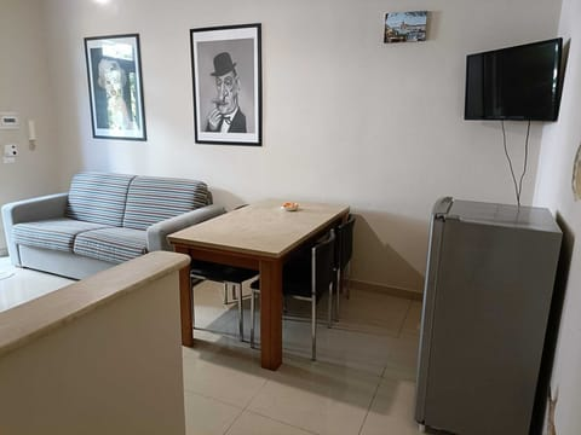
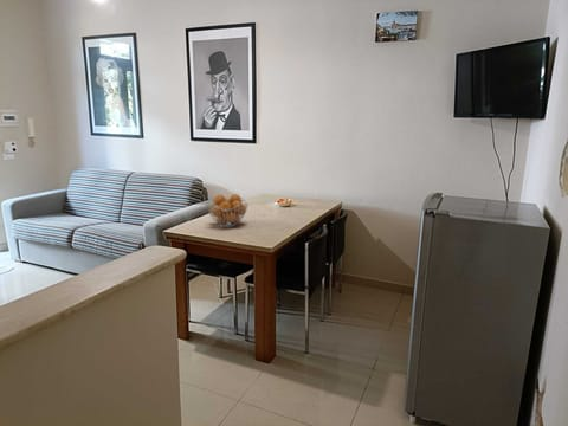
+ fruit basket (227, 209)
